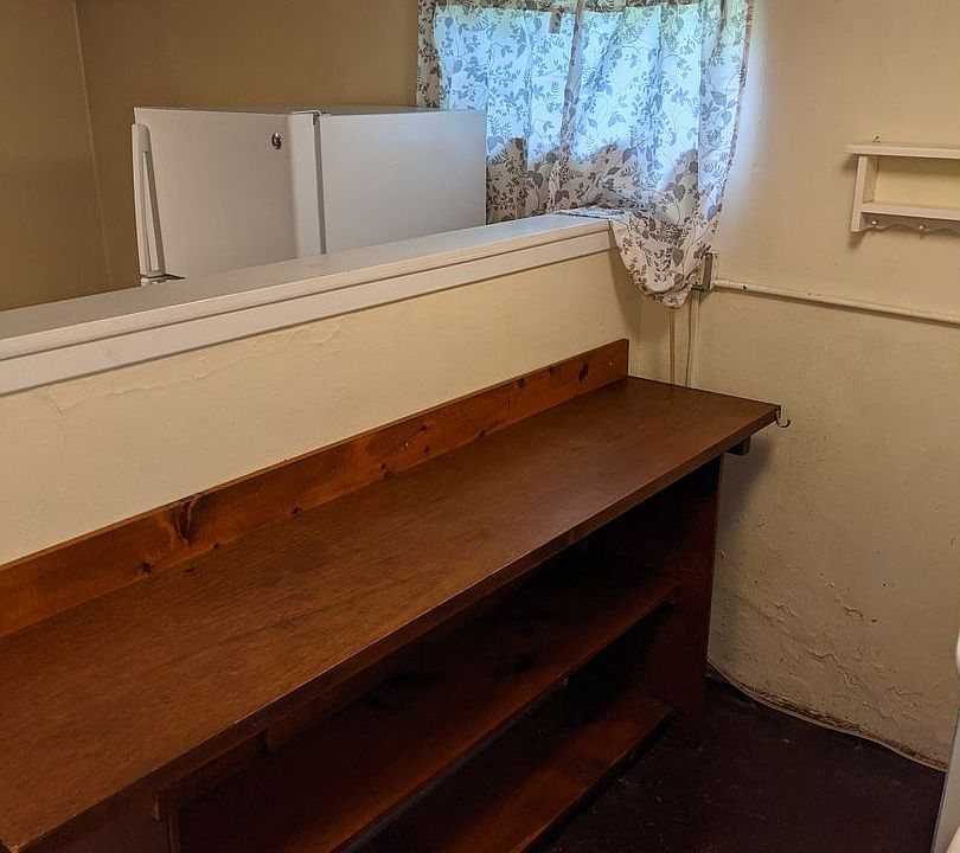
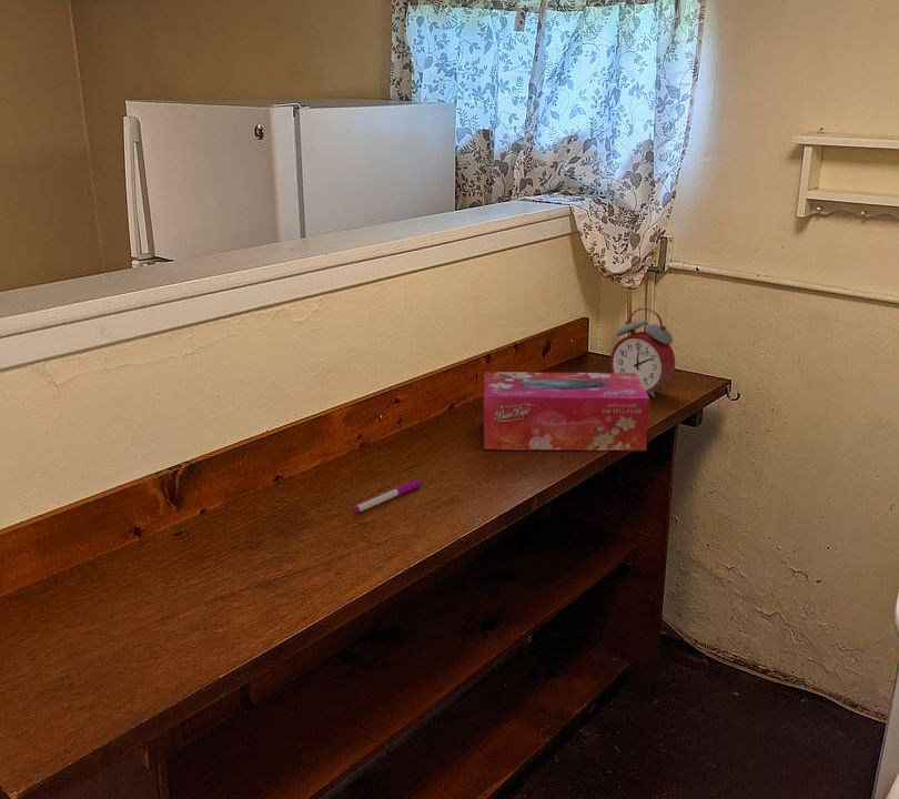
+ pen (387, 495)
+ tissue box (562, 409)
+ alarm clock (643, 350)
